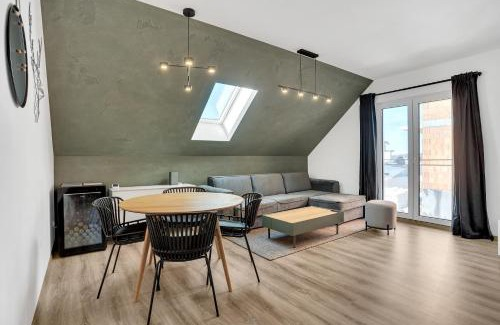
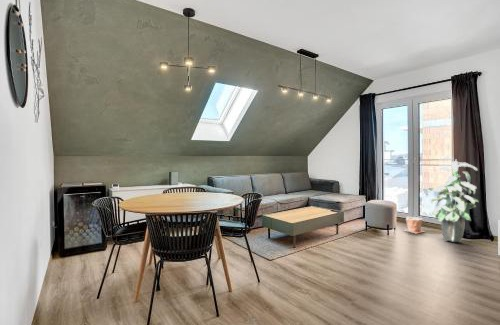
+ plant pot (414, 224)
+ indoor plant (450, 198)
